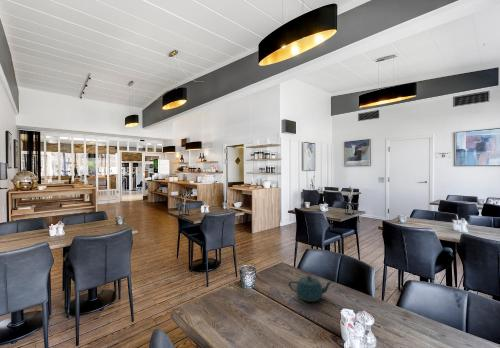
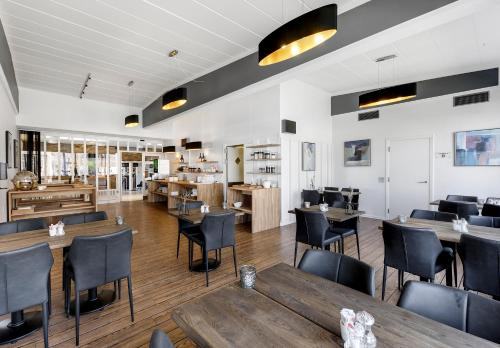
- teapot (310, 286)
